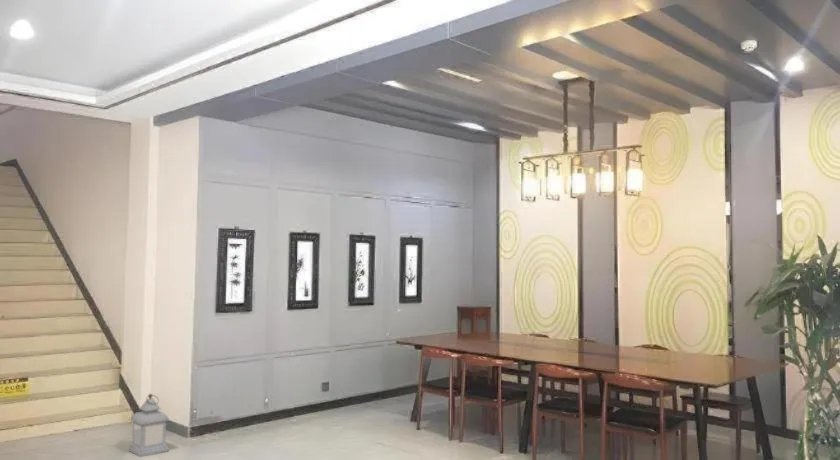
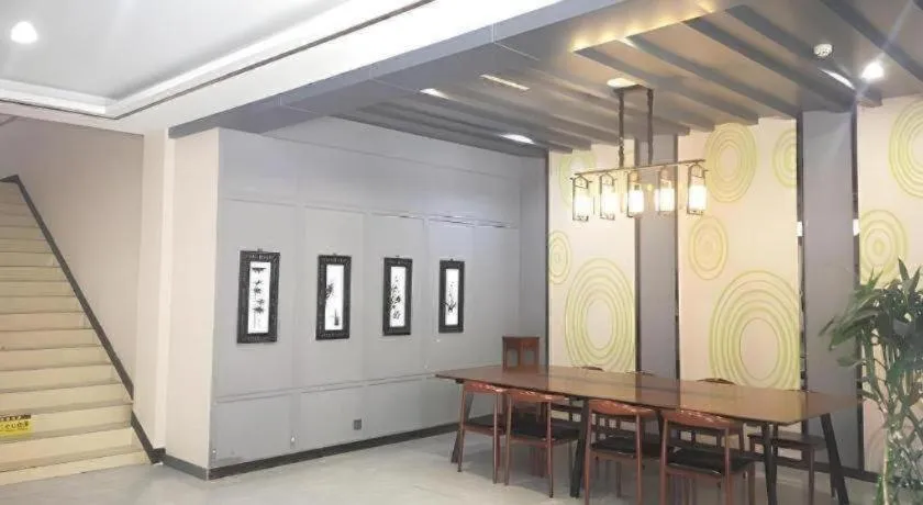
- lantern (149, 422)
